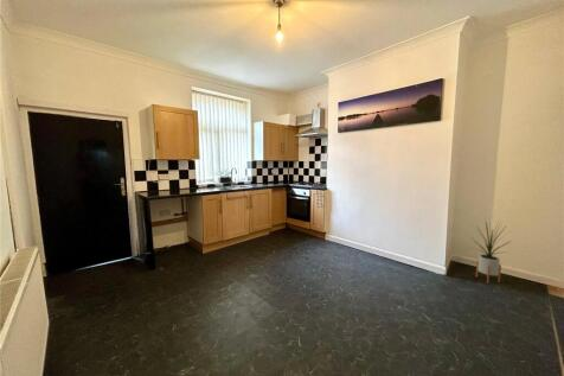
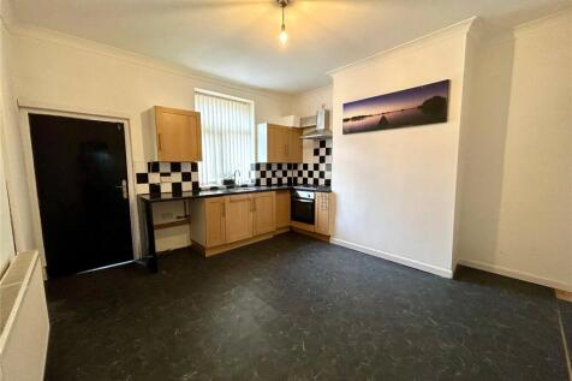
- house plant (488, 249)
